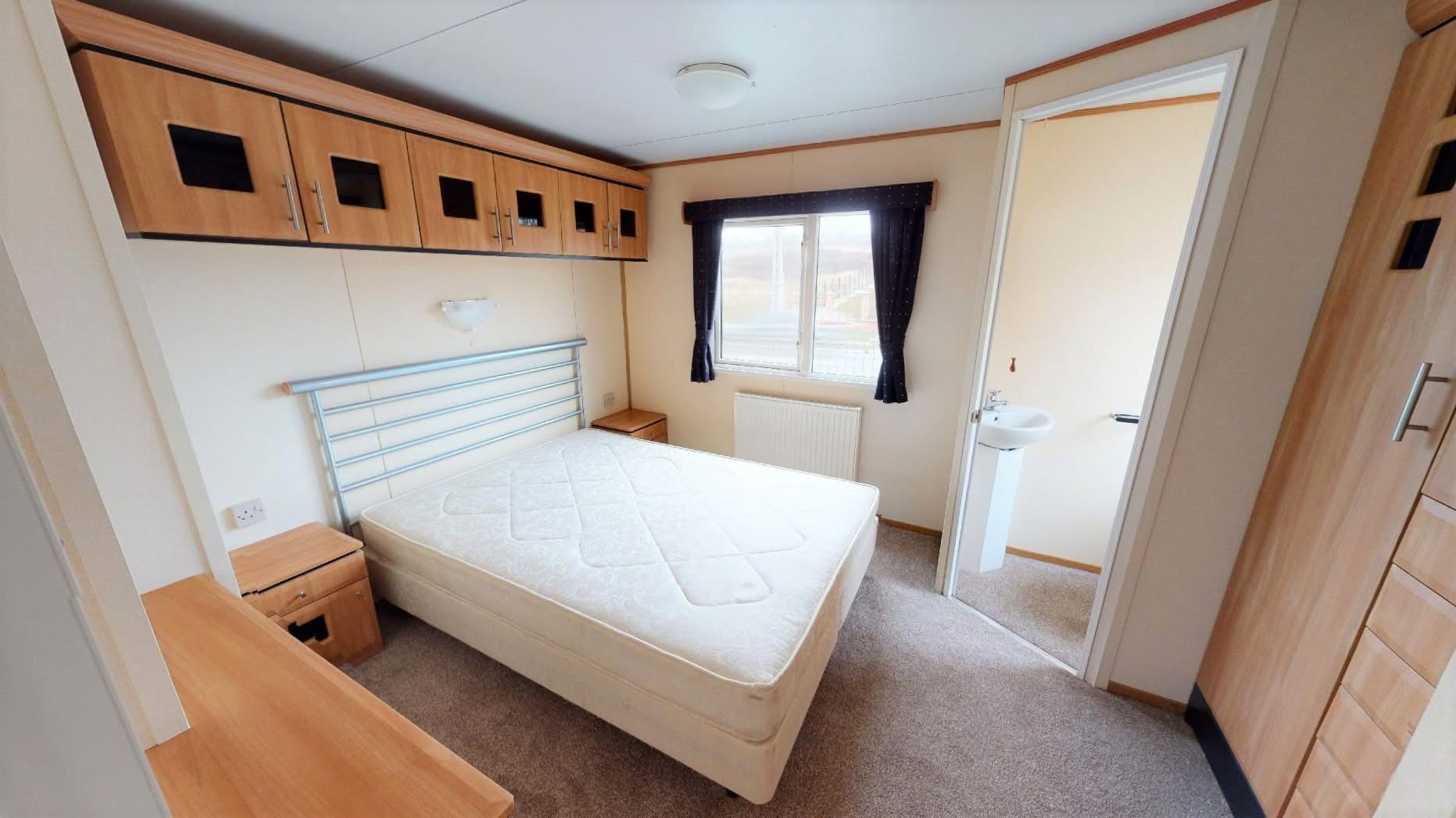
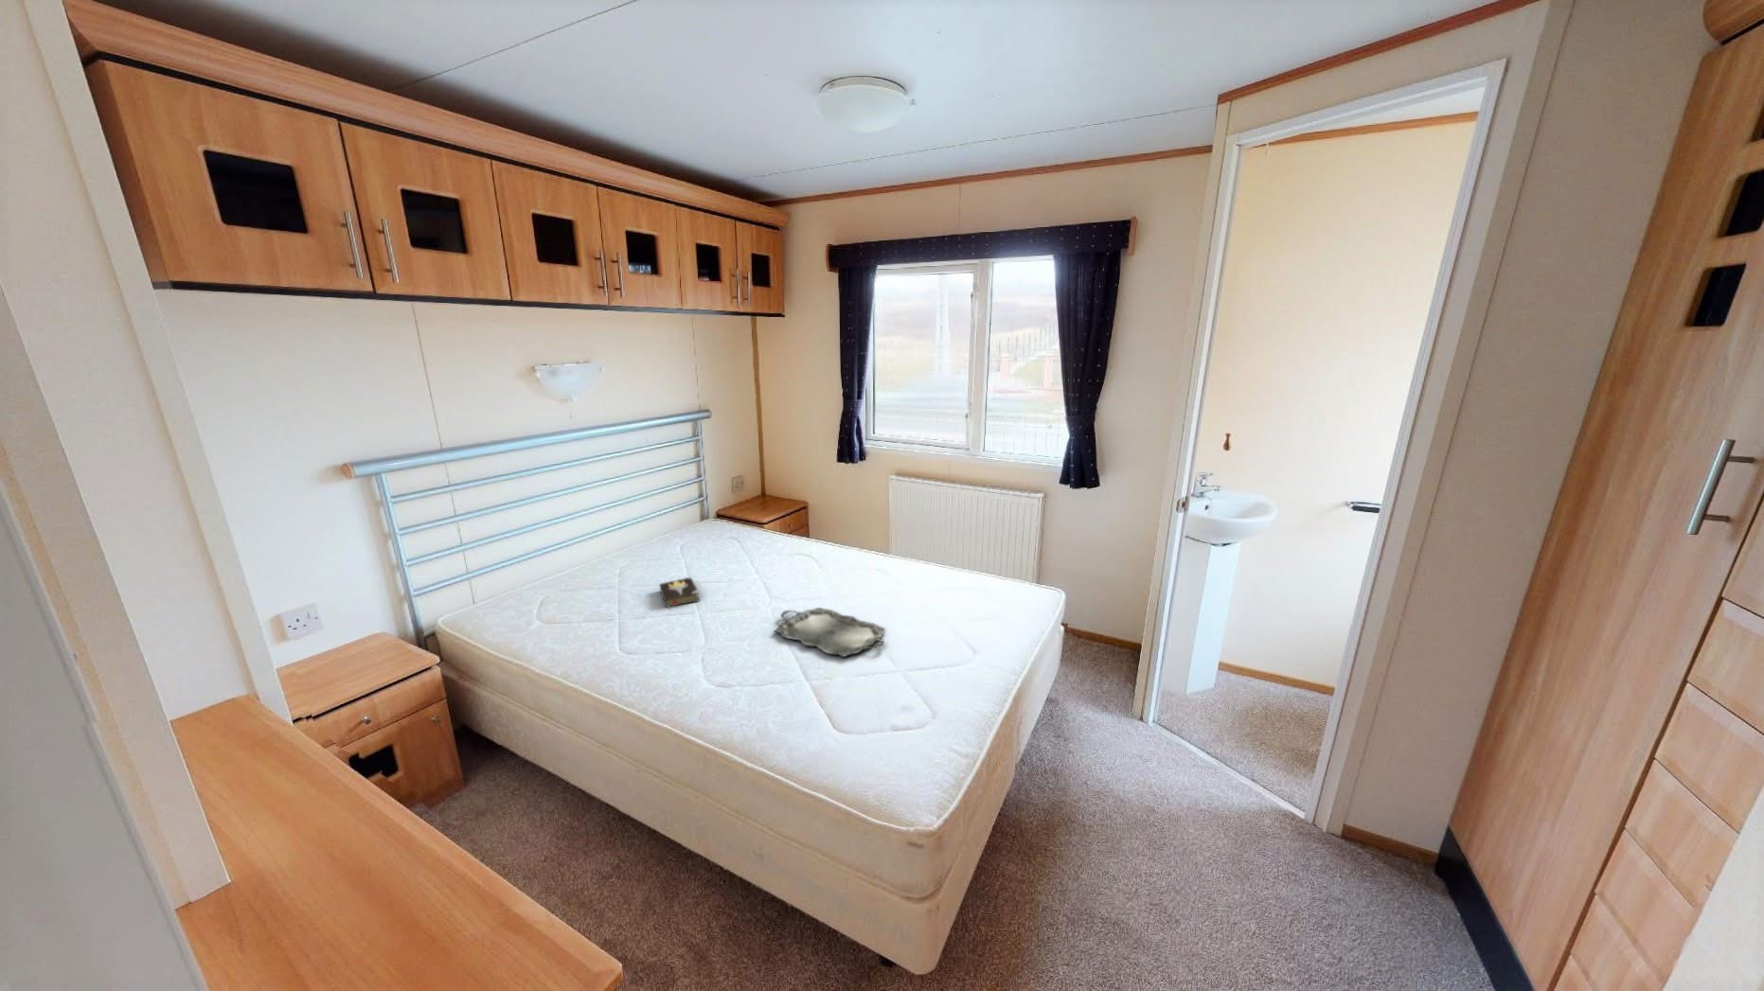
+ hardback book (678, 591)
+ serving tray (830, 630)
